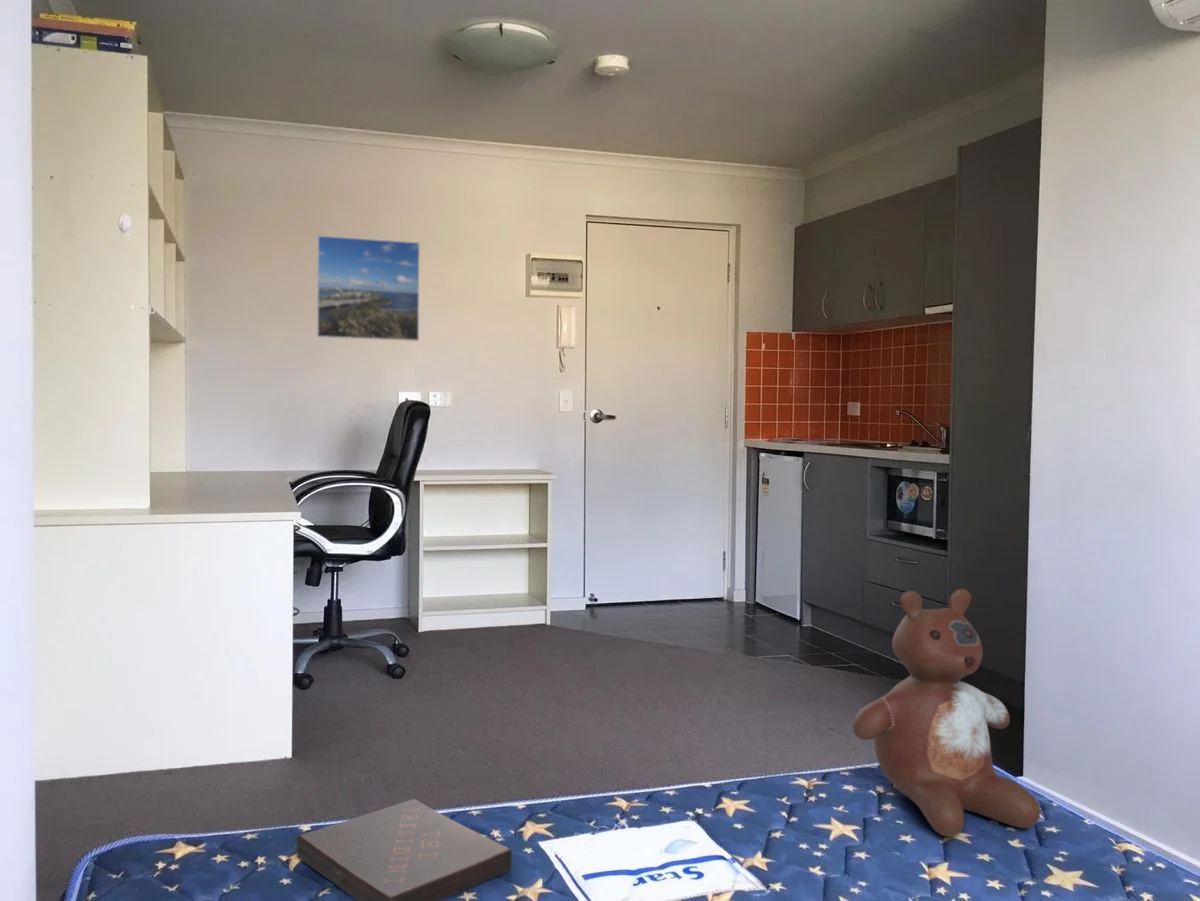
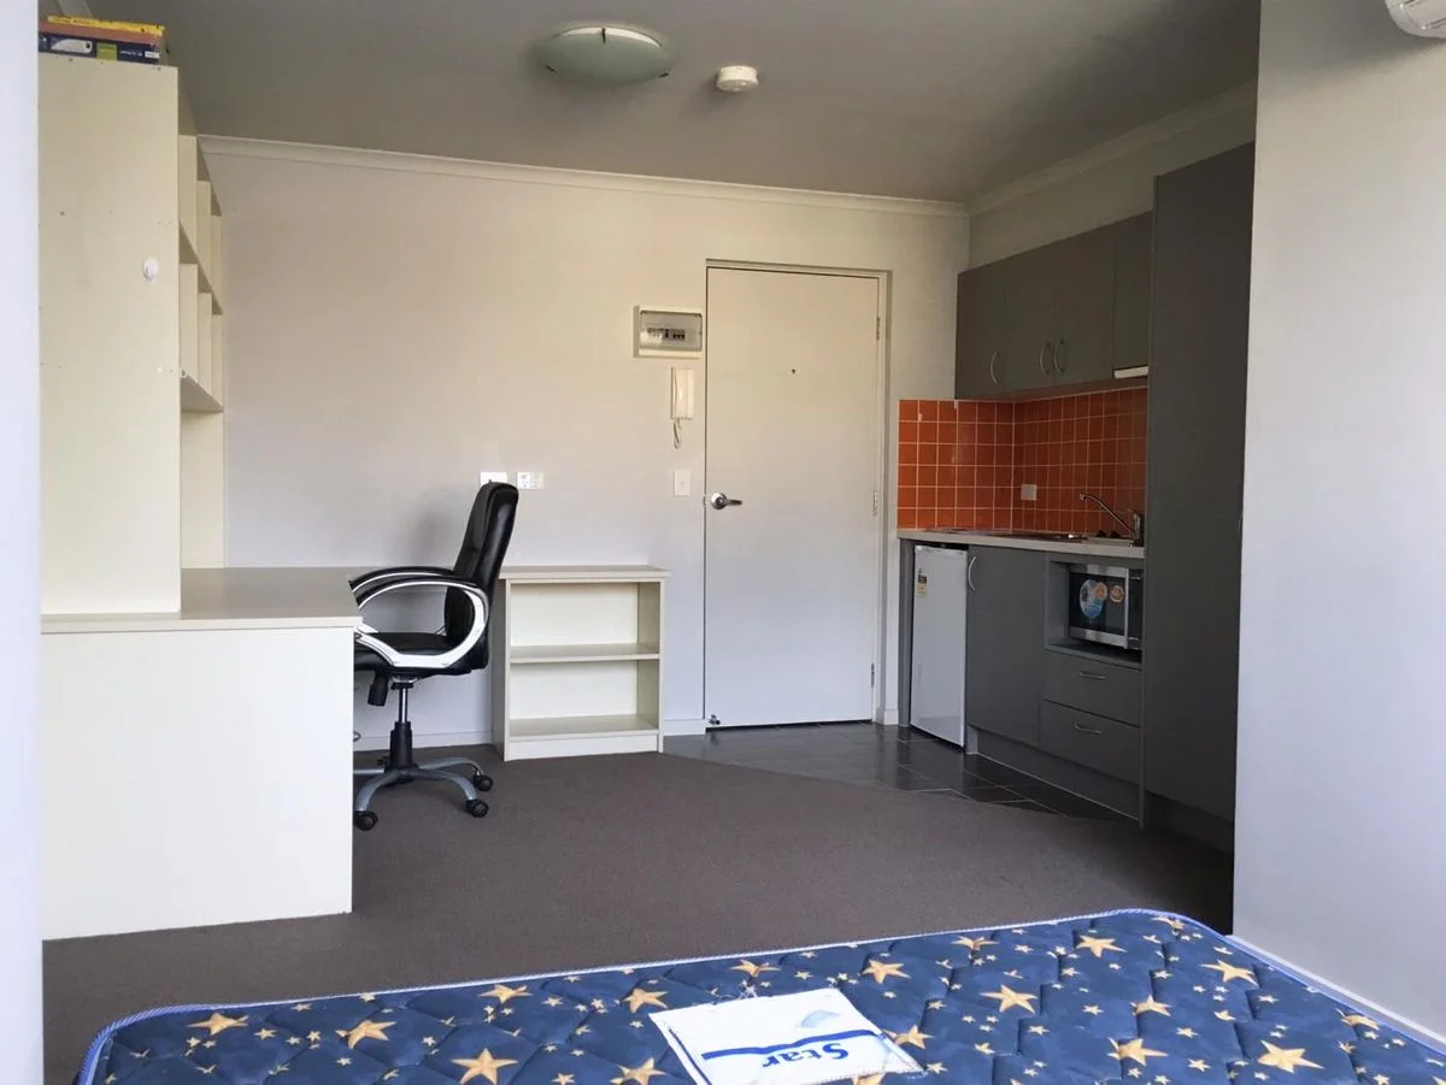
- book (403, 853)
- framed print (368, 289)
- stuffed bear (952, 703)
